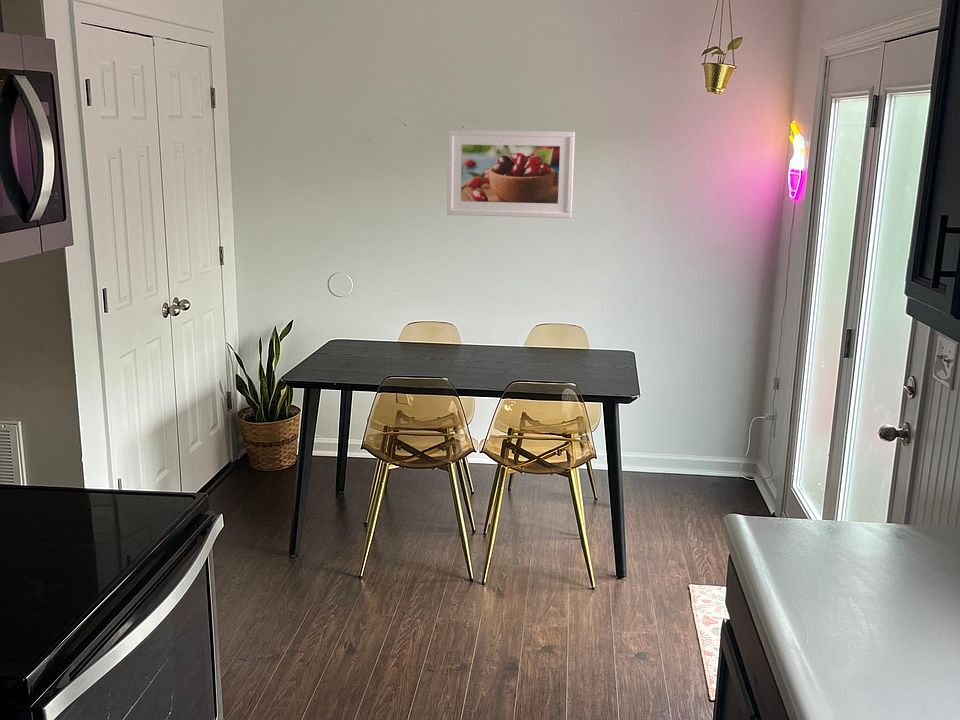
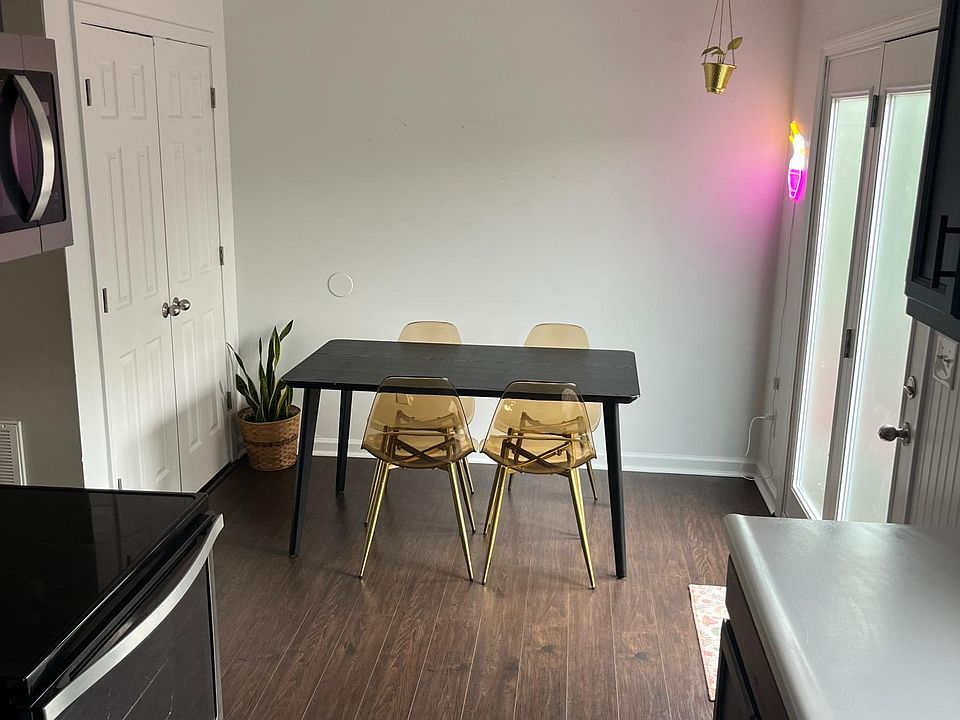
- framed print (510, 174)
